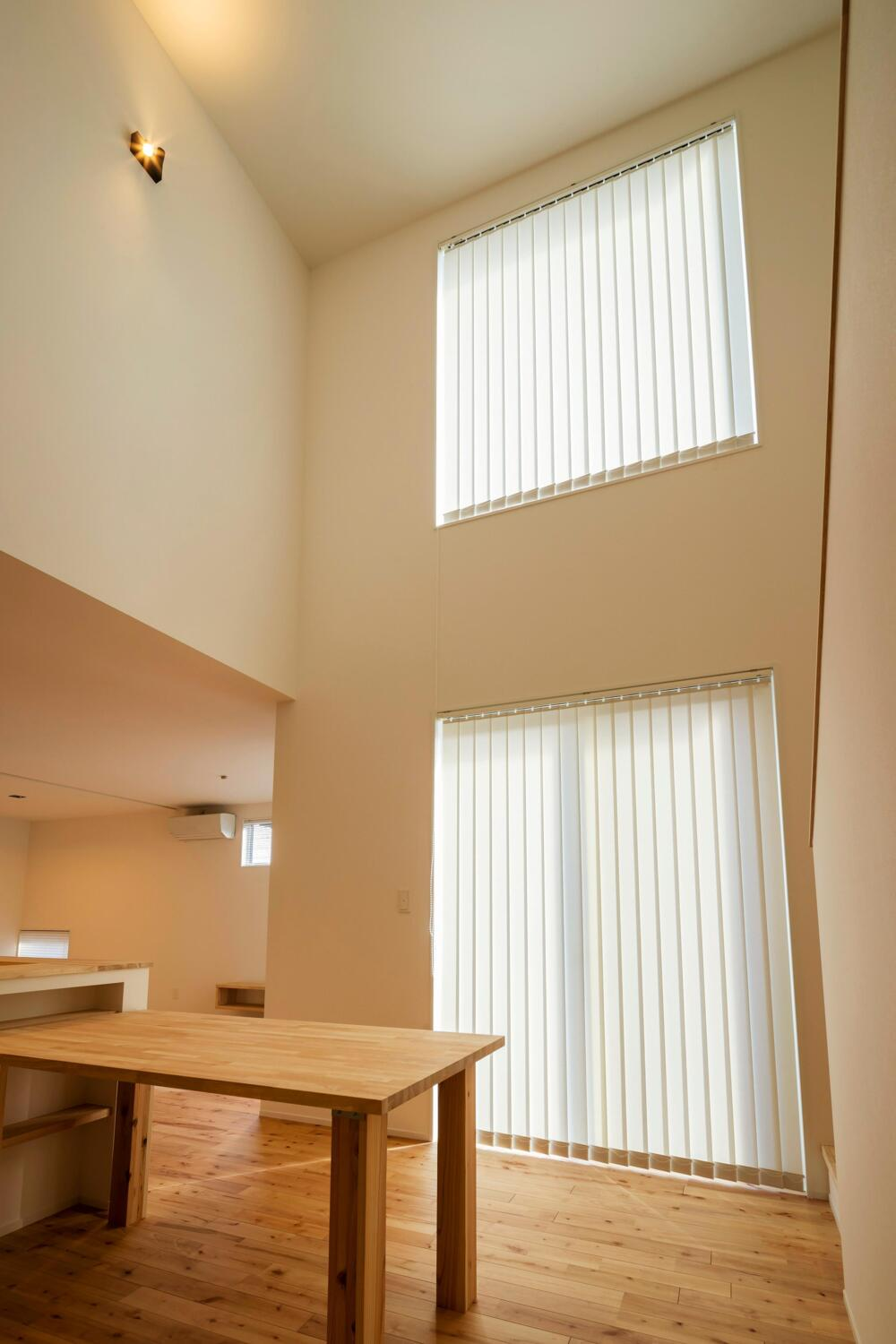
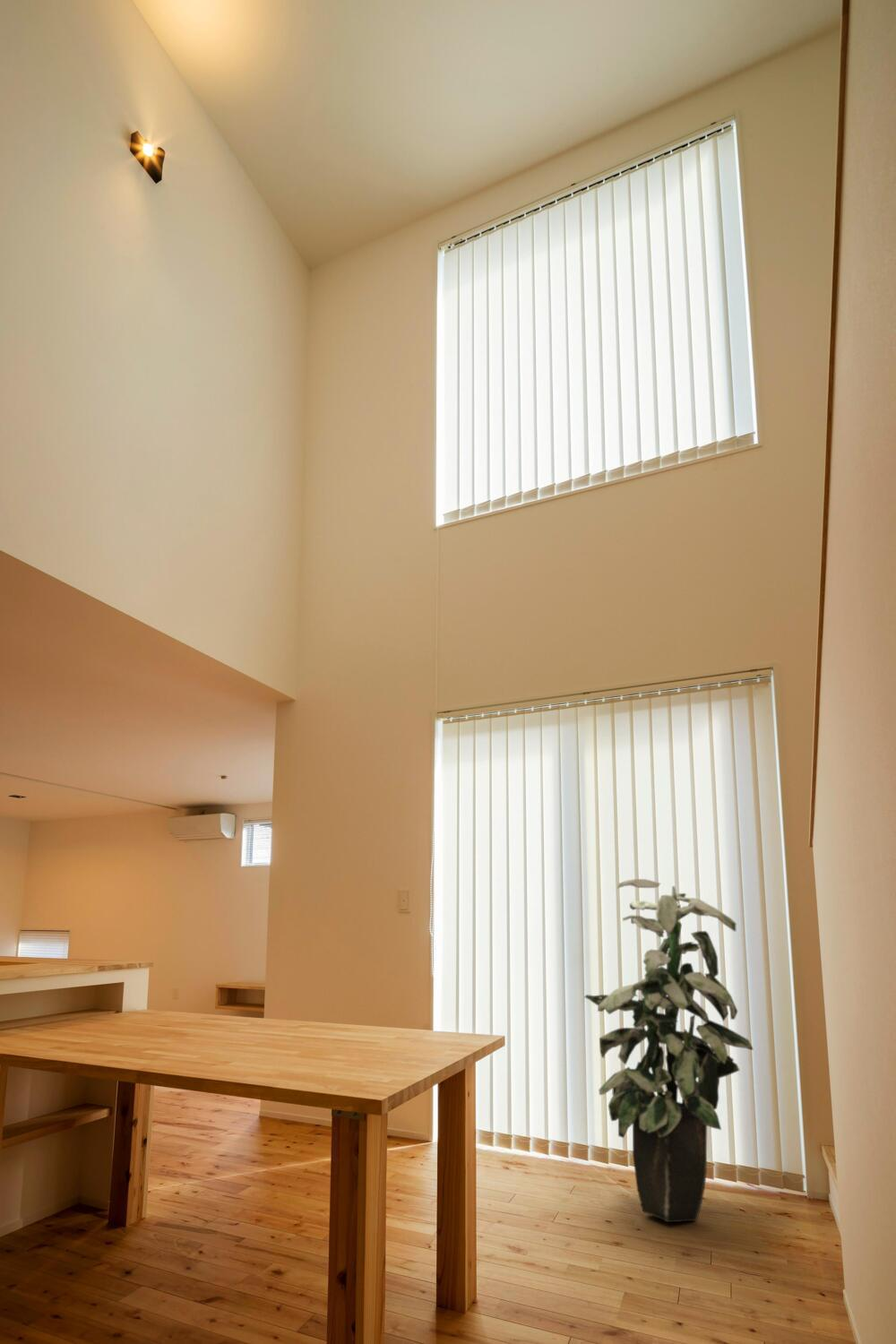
+ indoor plant (663, 1038)
